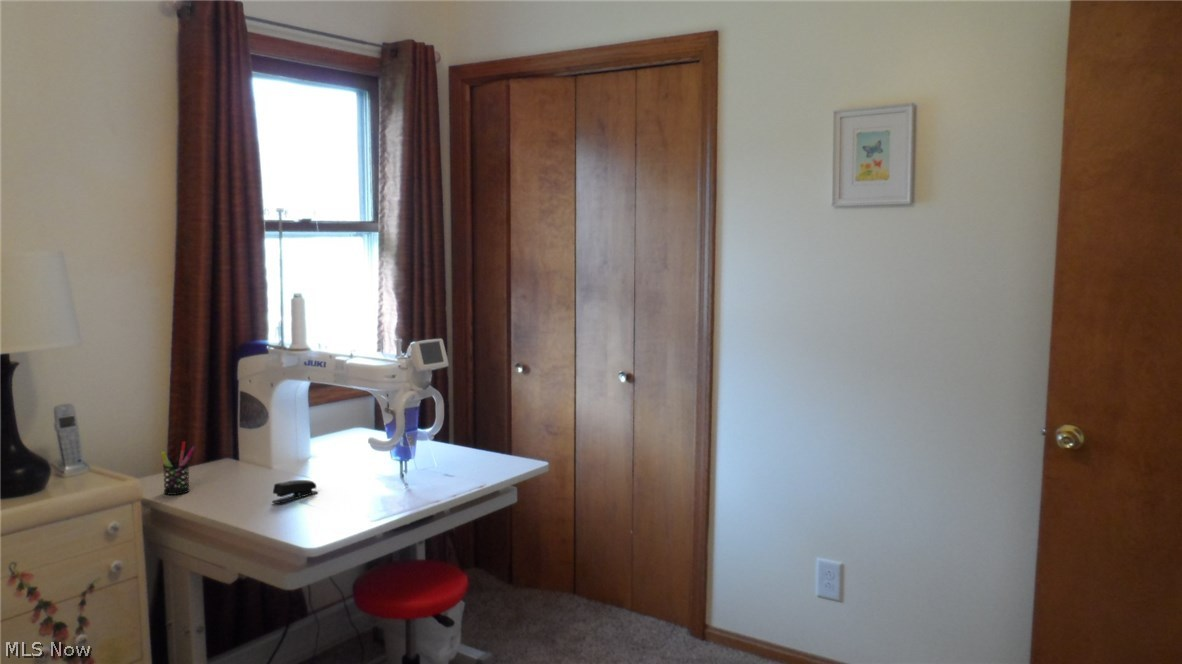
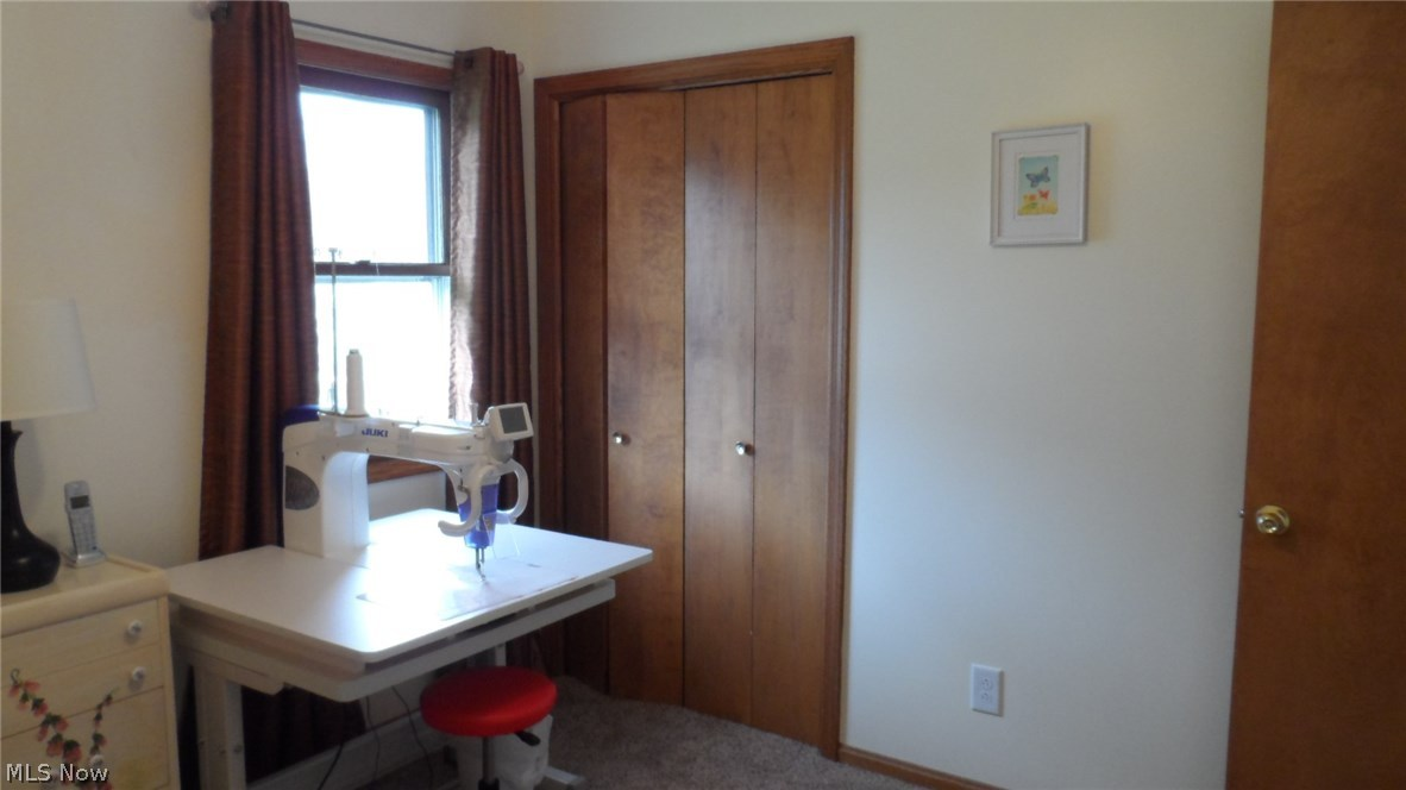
- pen holder (174, 467)
- stapler (295, 488)
